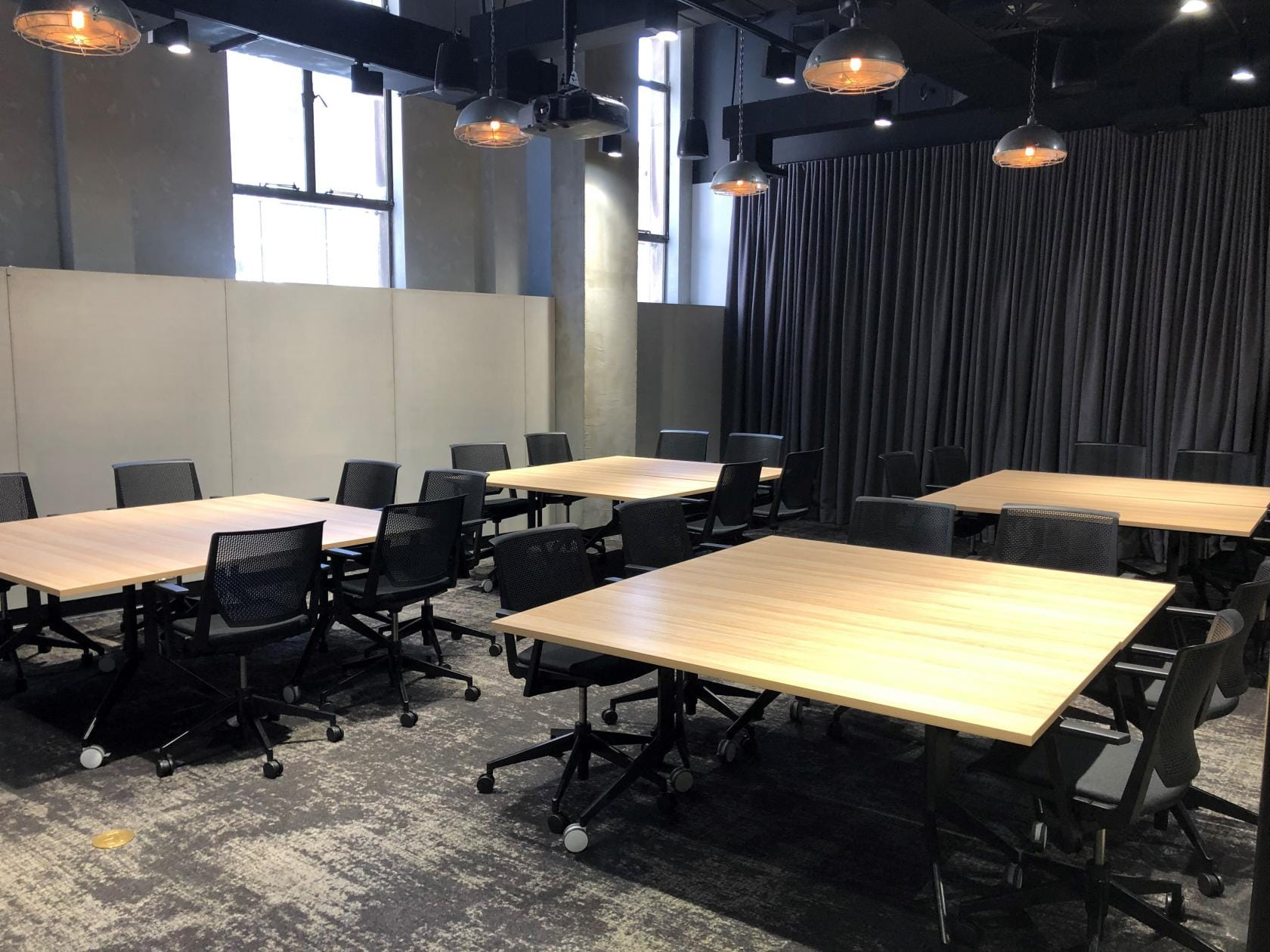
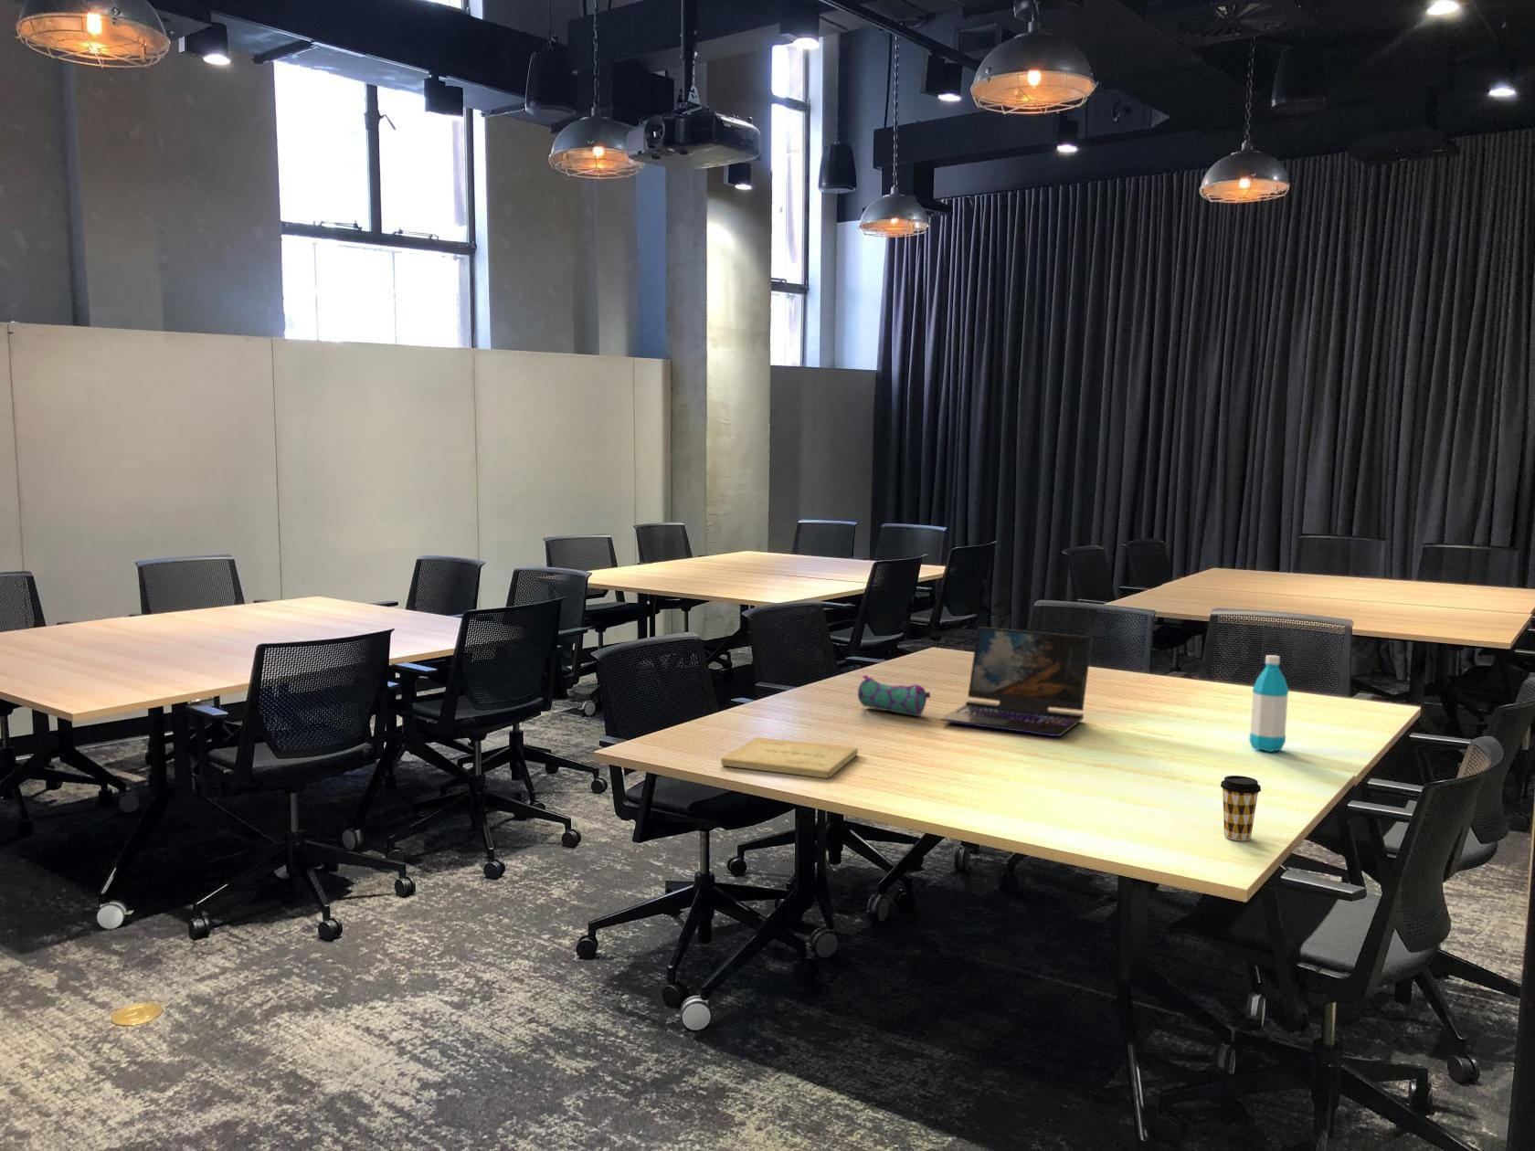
+ coffee cup (1239, 808)
+ pencil case (892, 695)
+ laptop (1016, 679)
+ book (790, 757)
+ water bottle (1269, 702)
